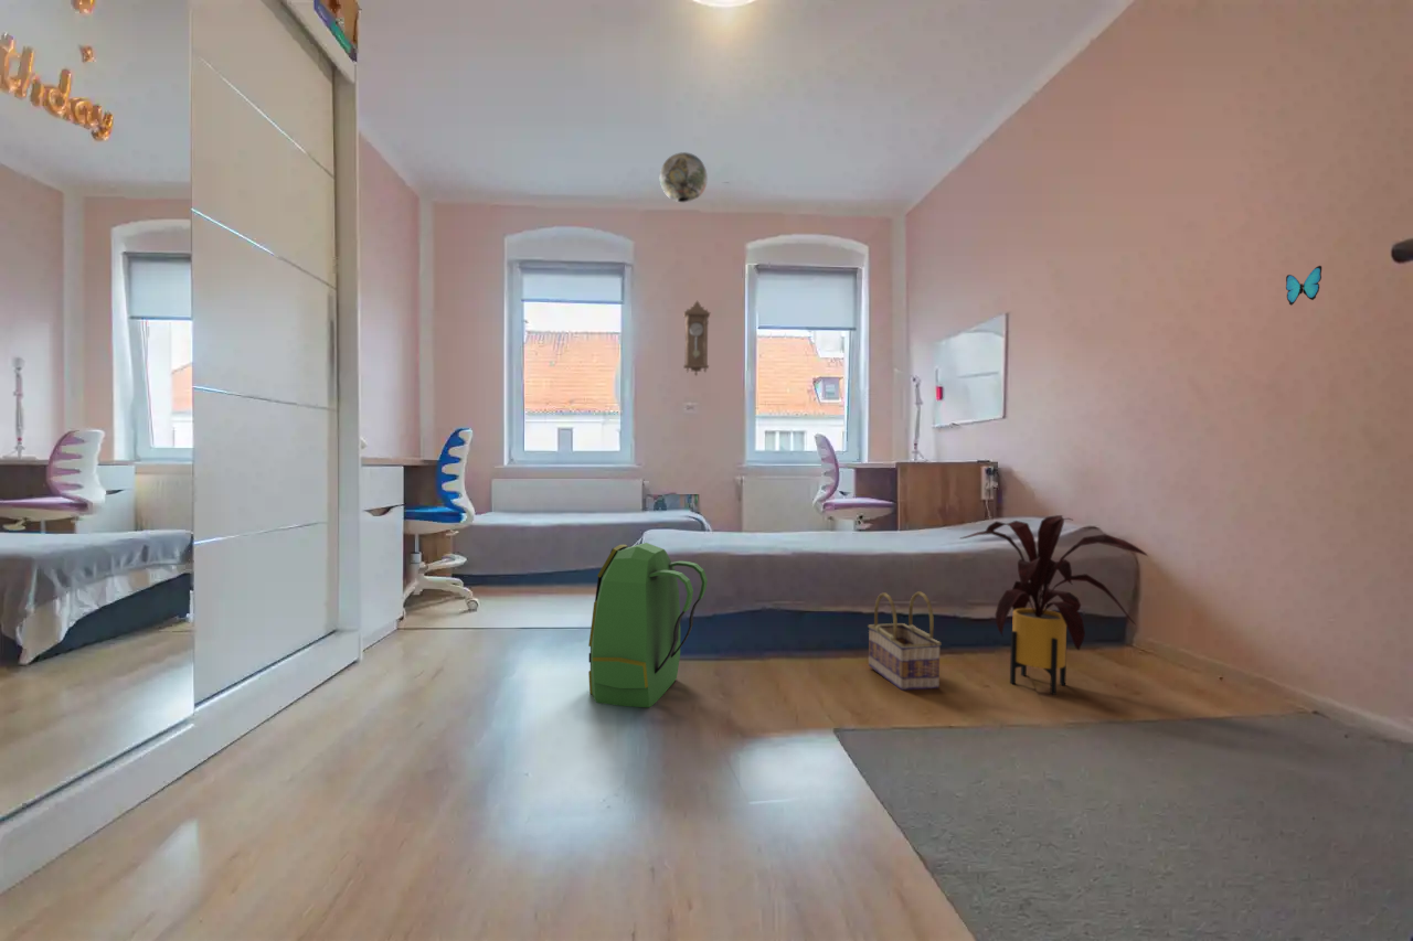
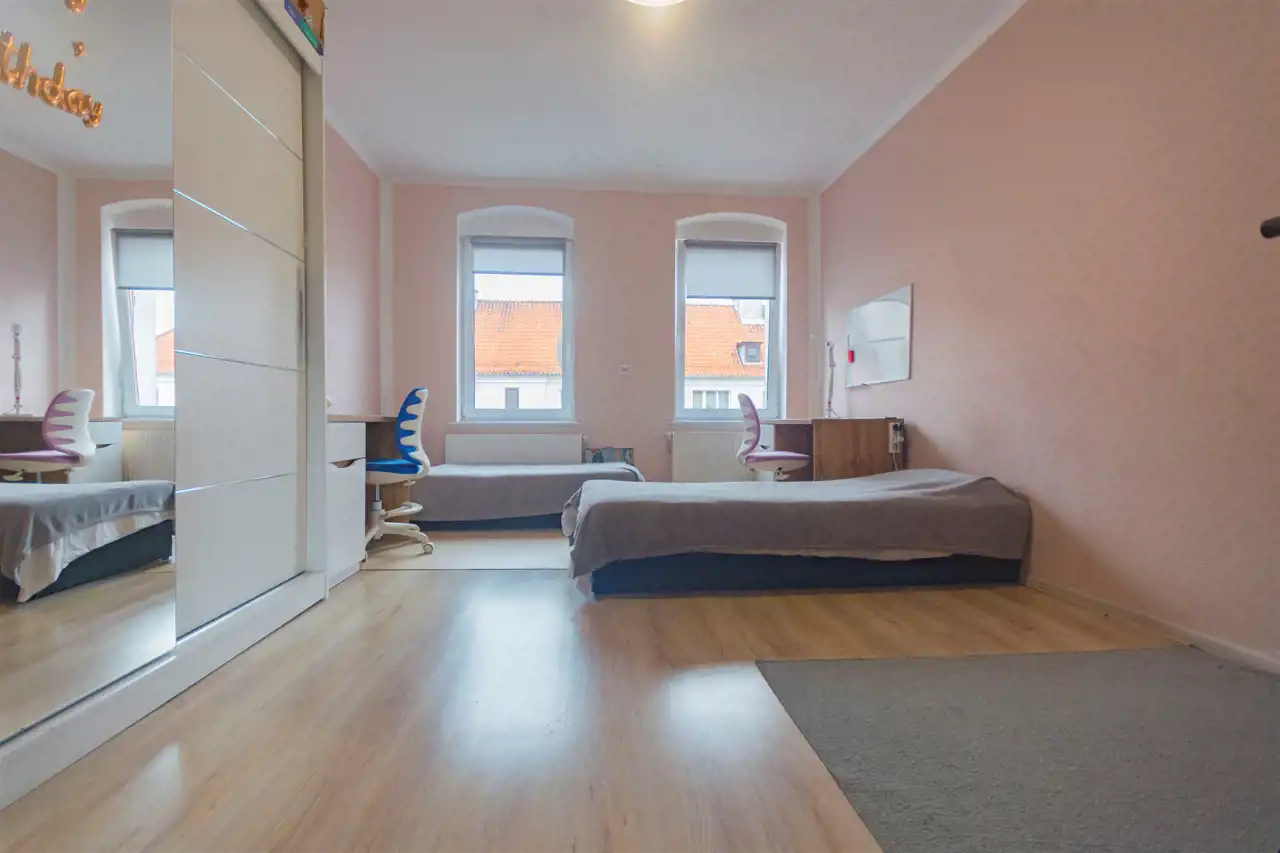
- backpack (647, 617)
- decorative butterfly (1302, 286)
- pendulum clock (695, 339)
- decorative vase (683, 178)
- basket (903, 634)
- house plant (1032, 598)
